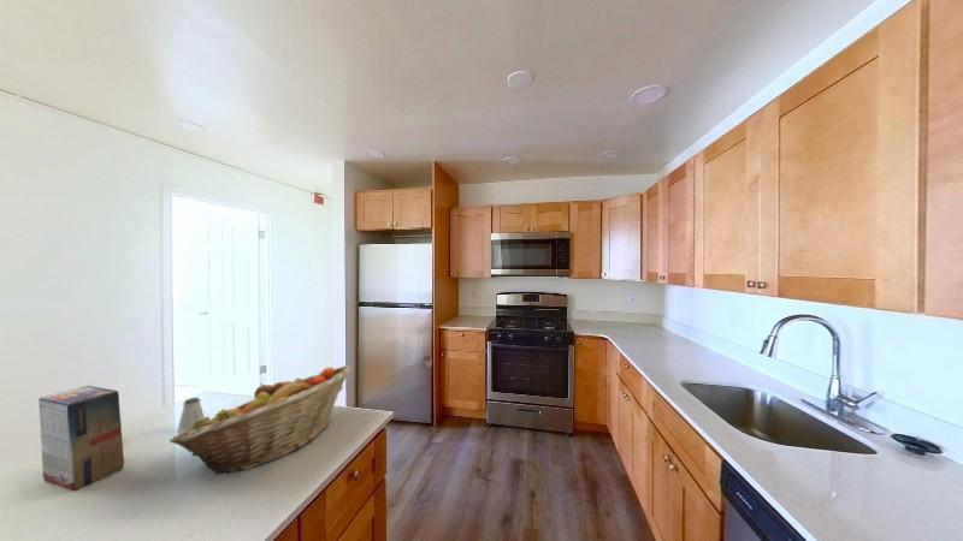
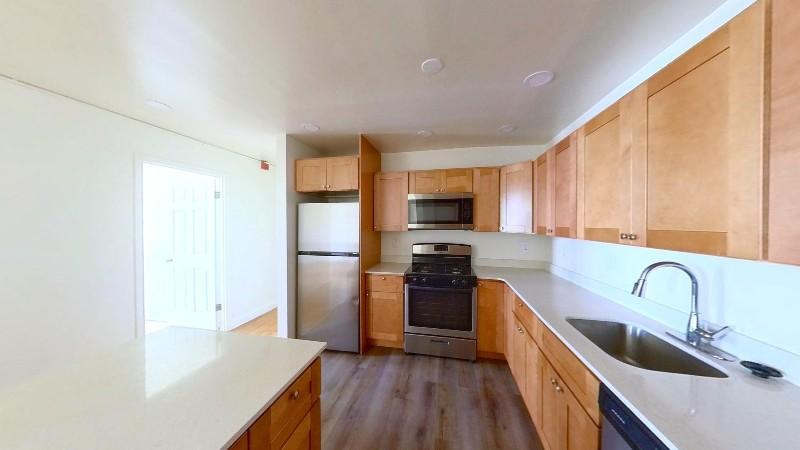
- fruit basket (278, 408)
- cereal box (87, 422)
- saltshaker (191, 414)
